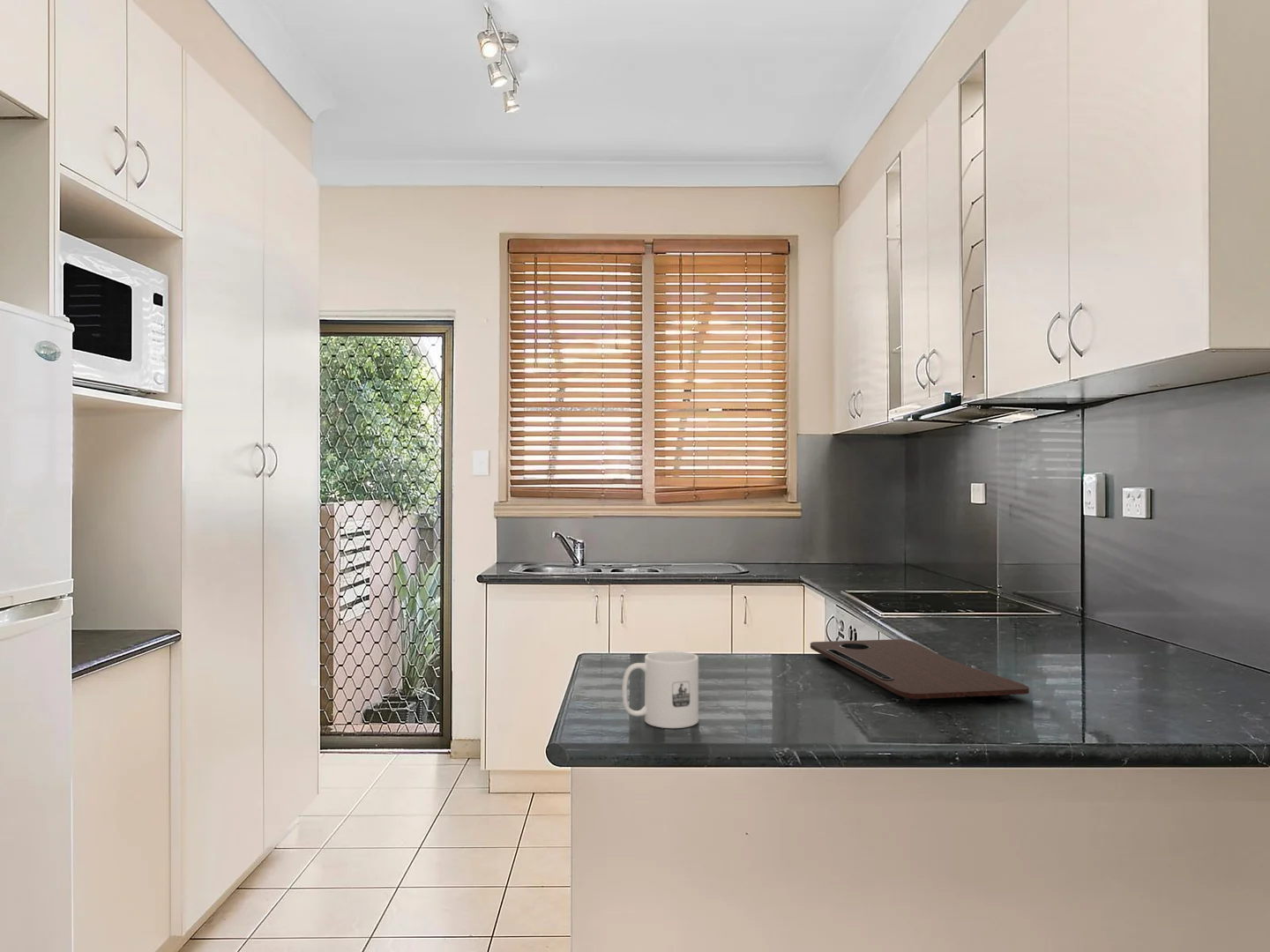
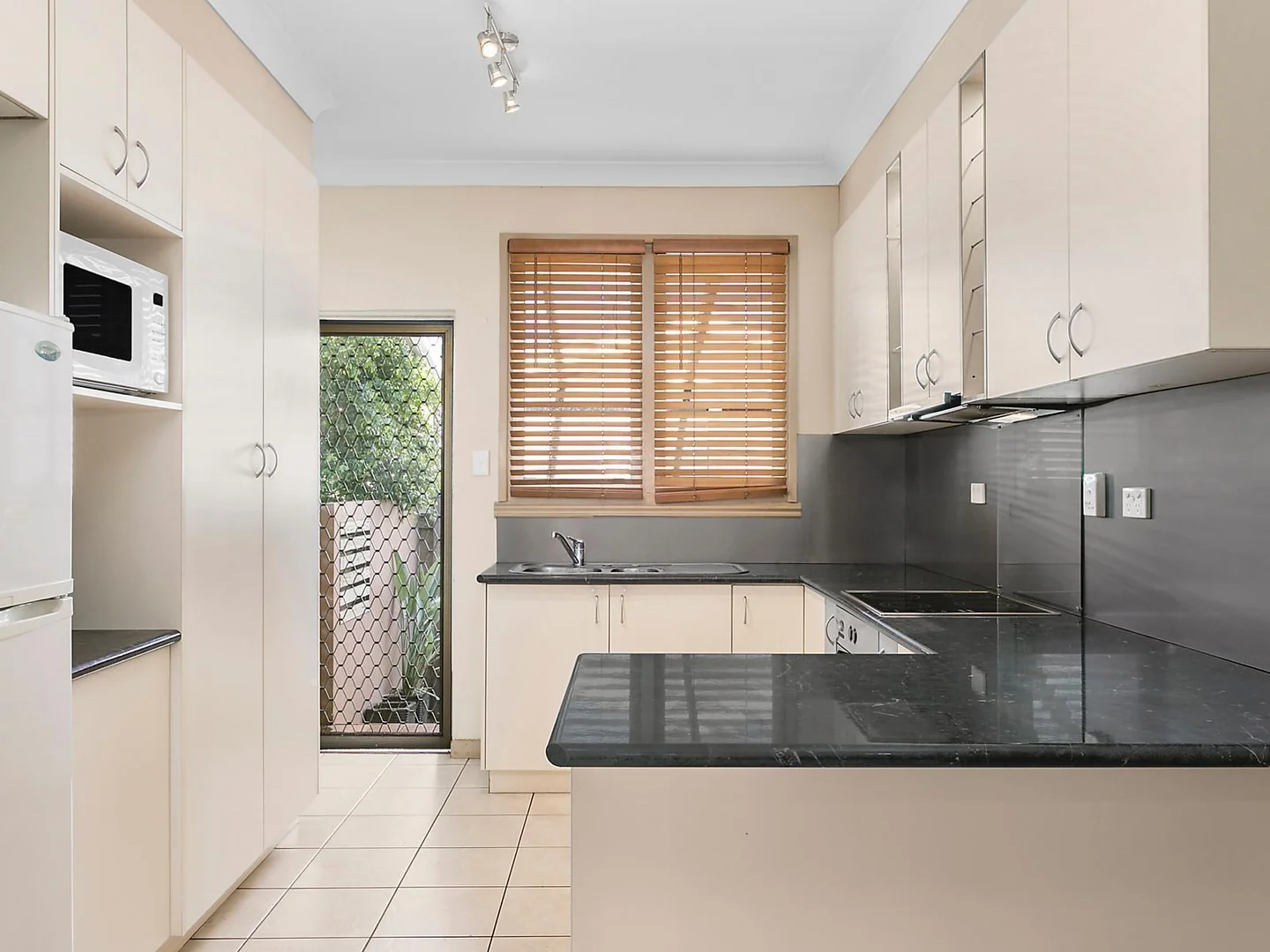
- mug (660, 688)
- cutting board (906, 668)
